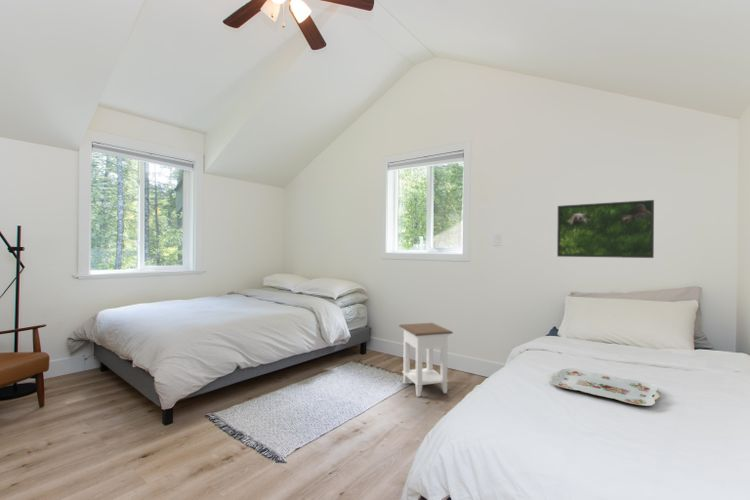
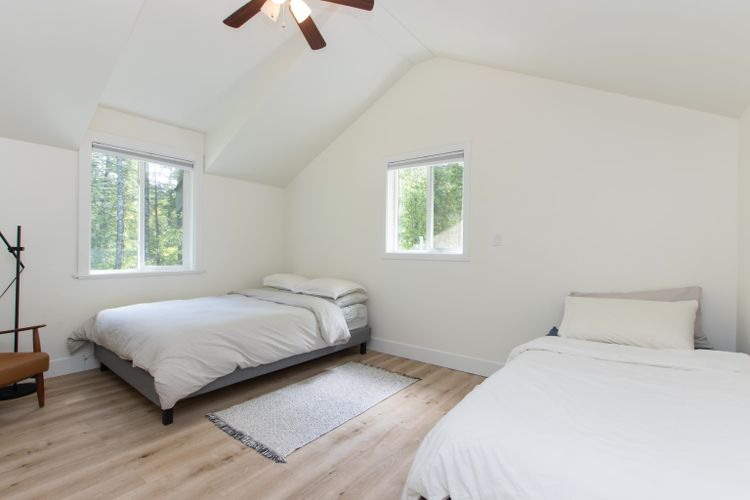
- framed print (602, 230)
- serving tray (602, 385)
- nightstand (427, 357)
